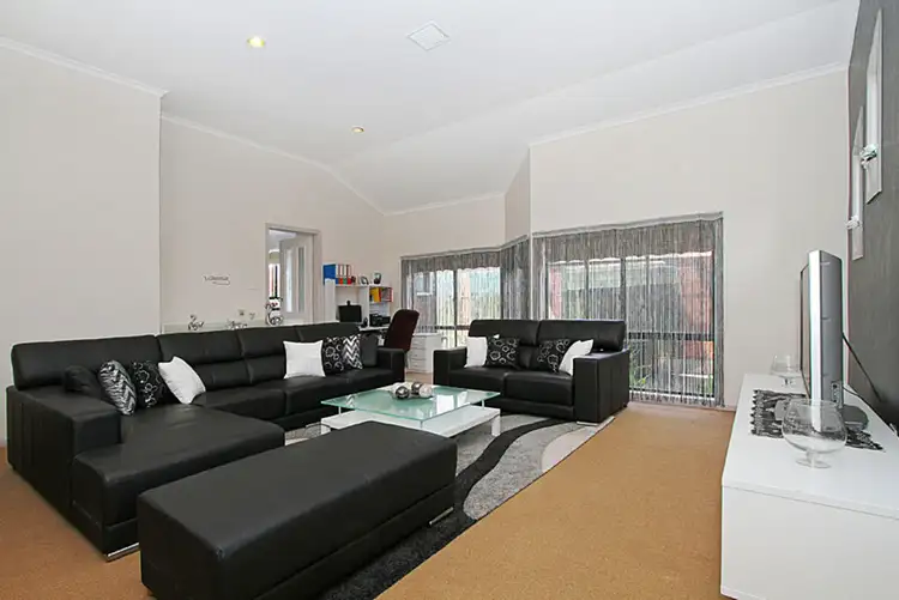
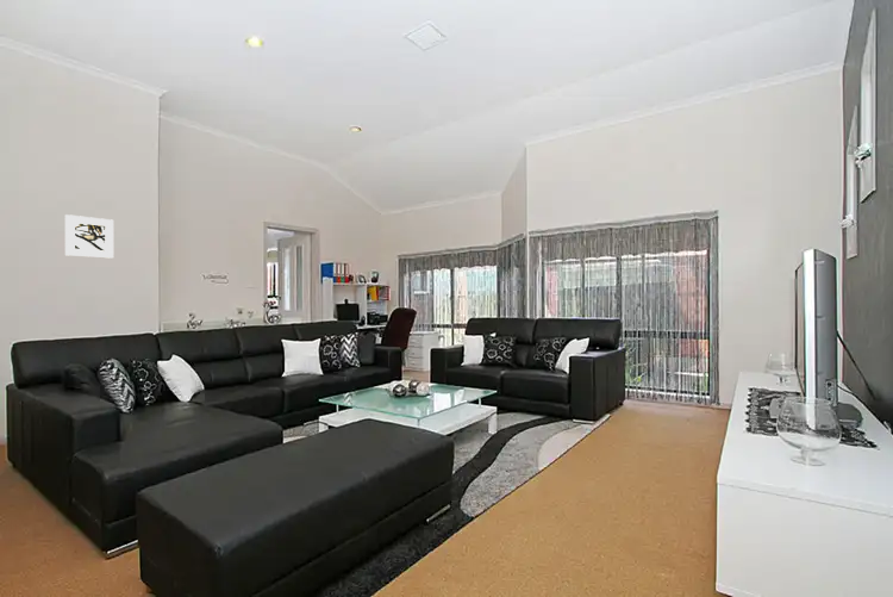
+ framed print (89, 237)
